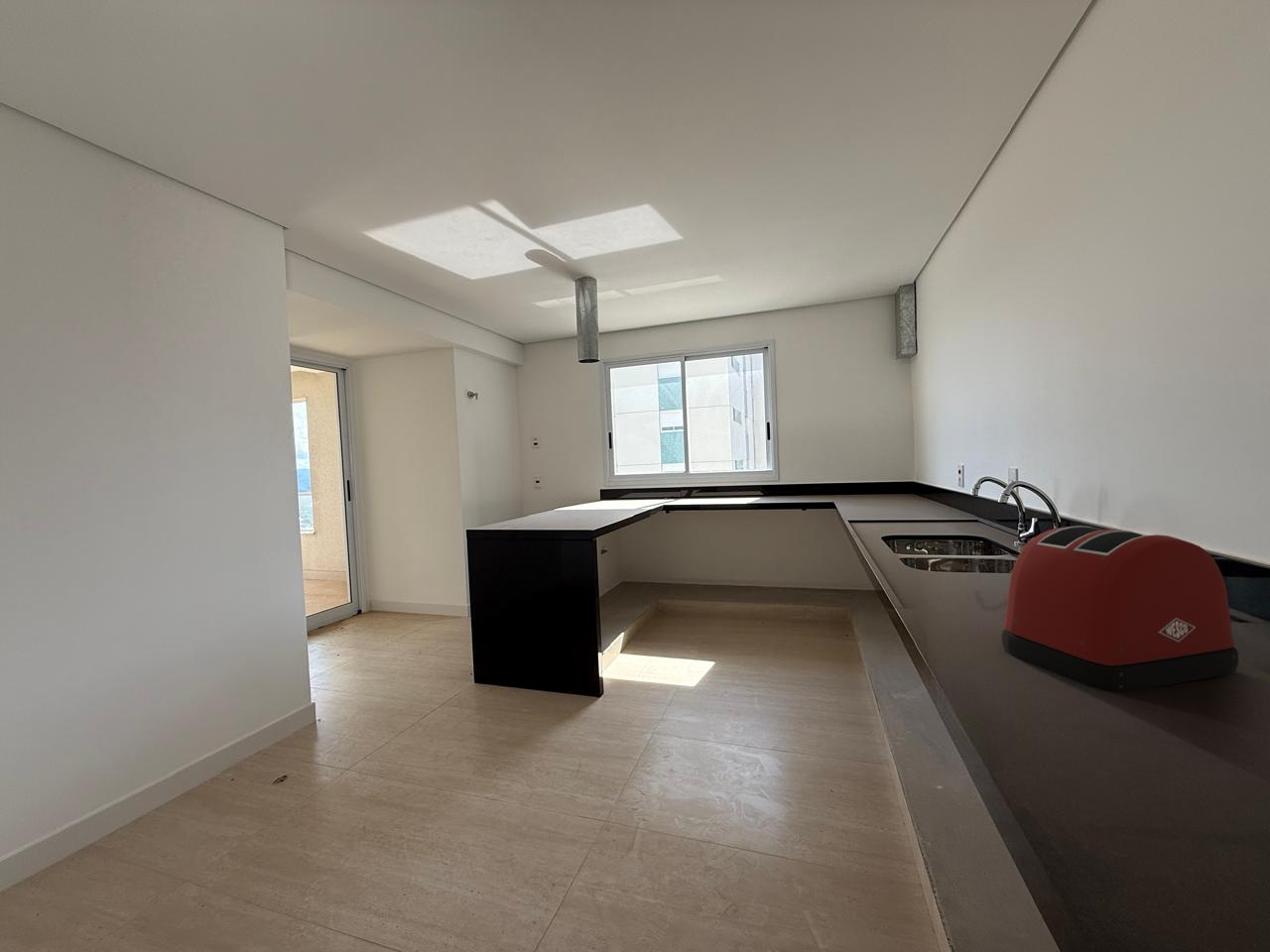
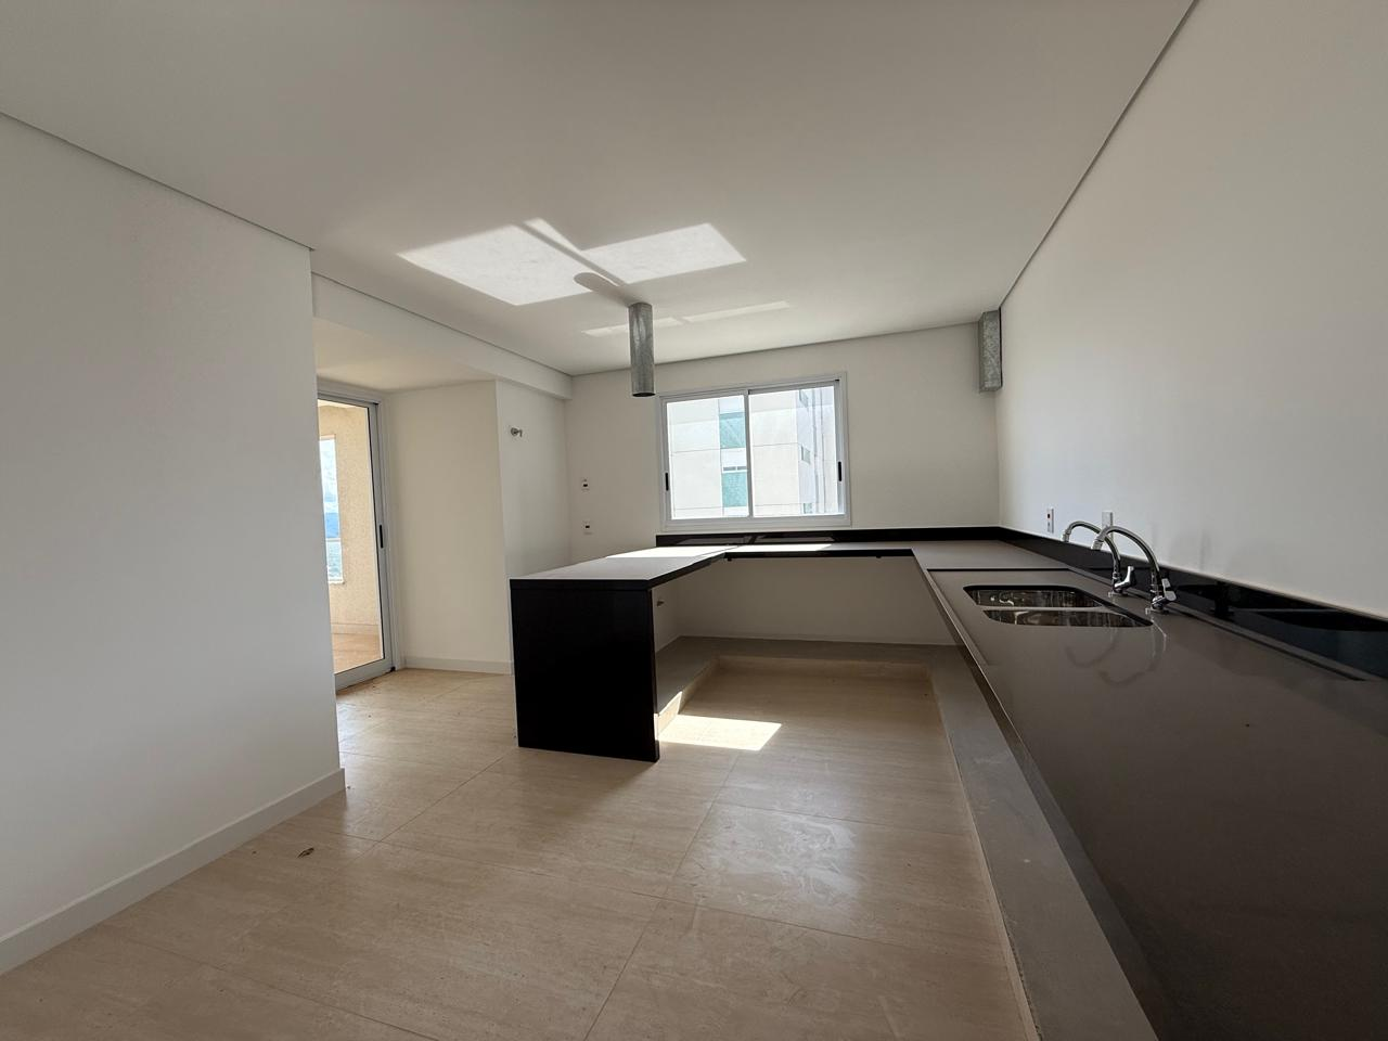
- toaster (1110, 595)
